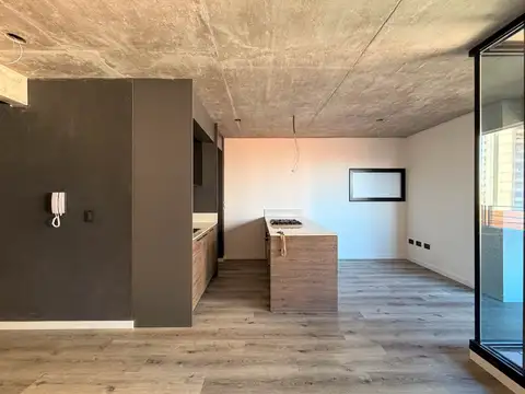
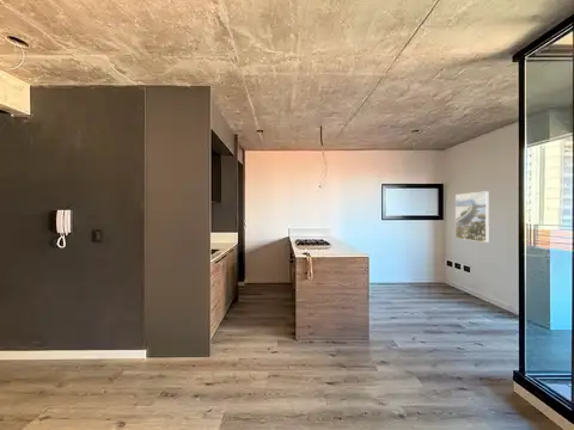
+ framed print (470, 216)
